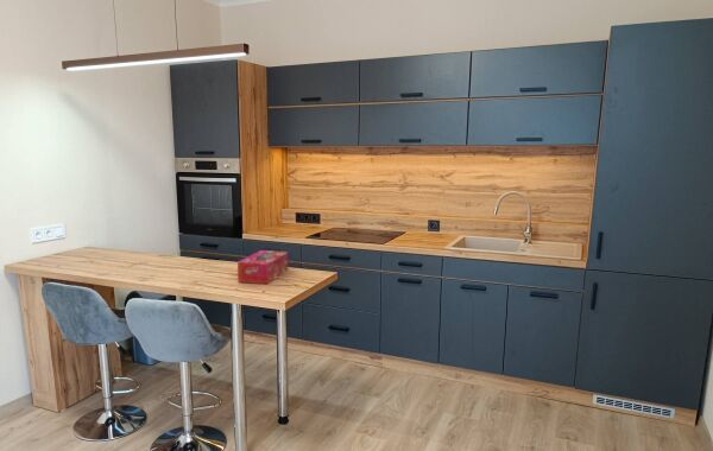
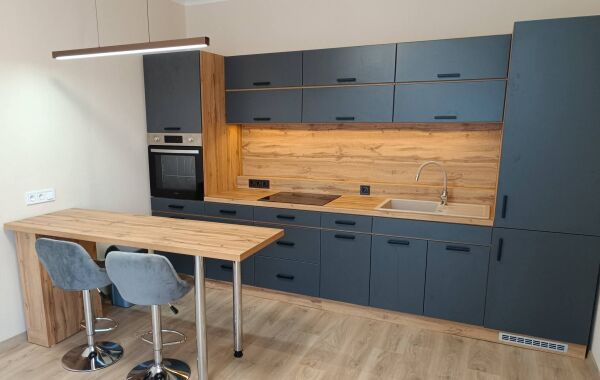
- tissue box (264, 266)
